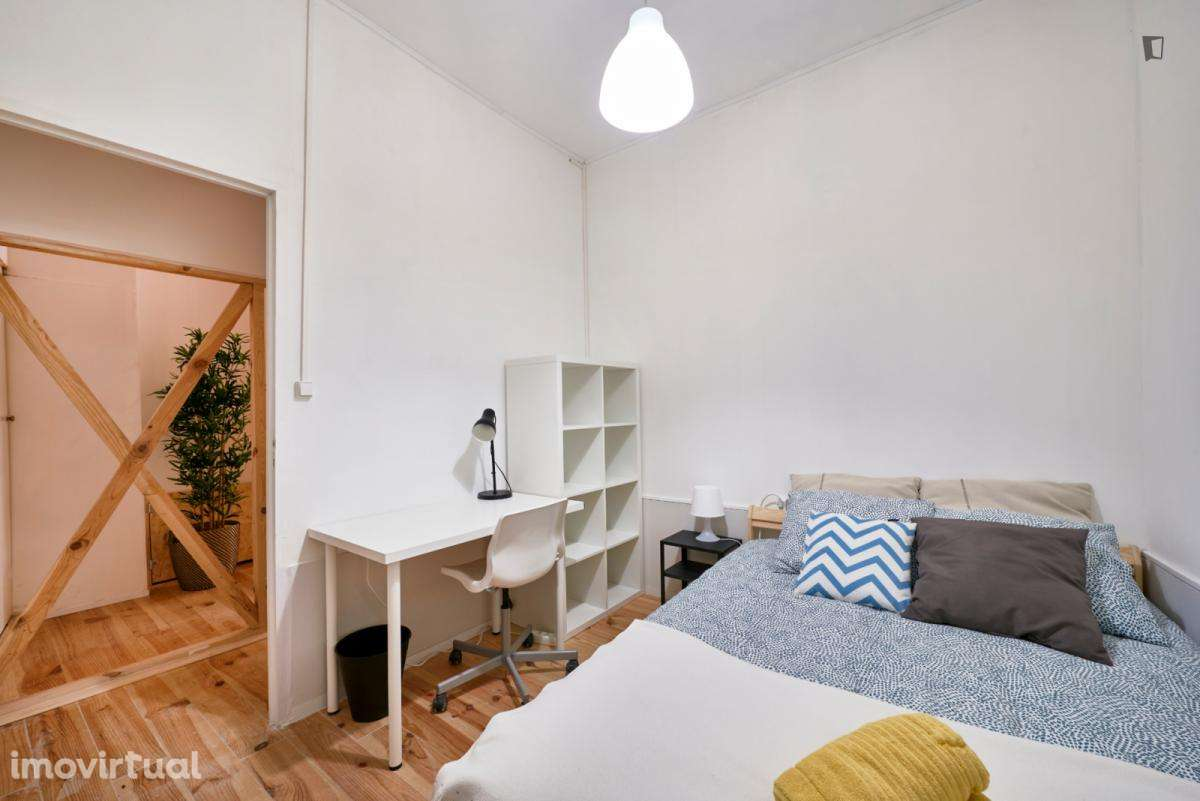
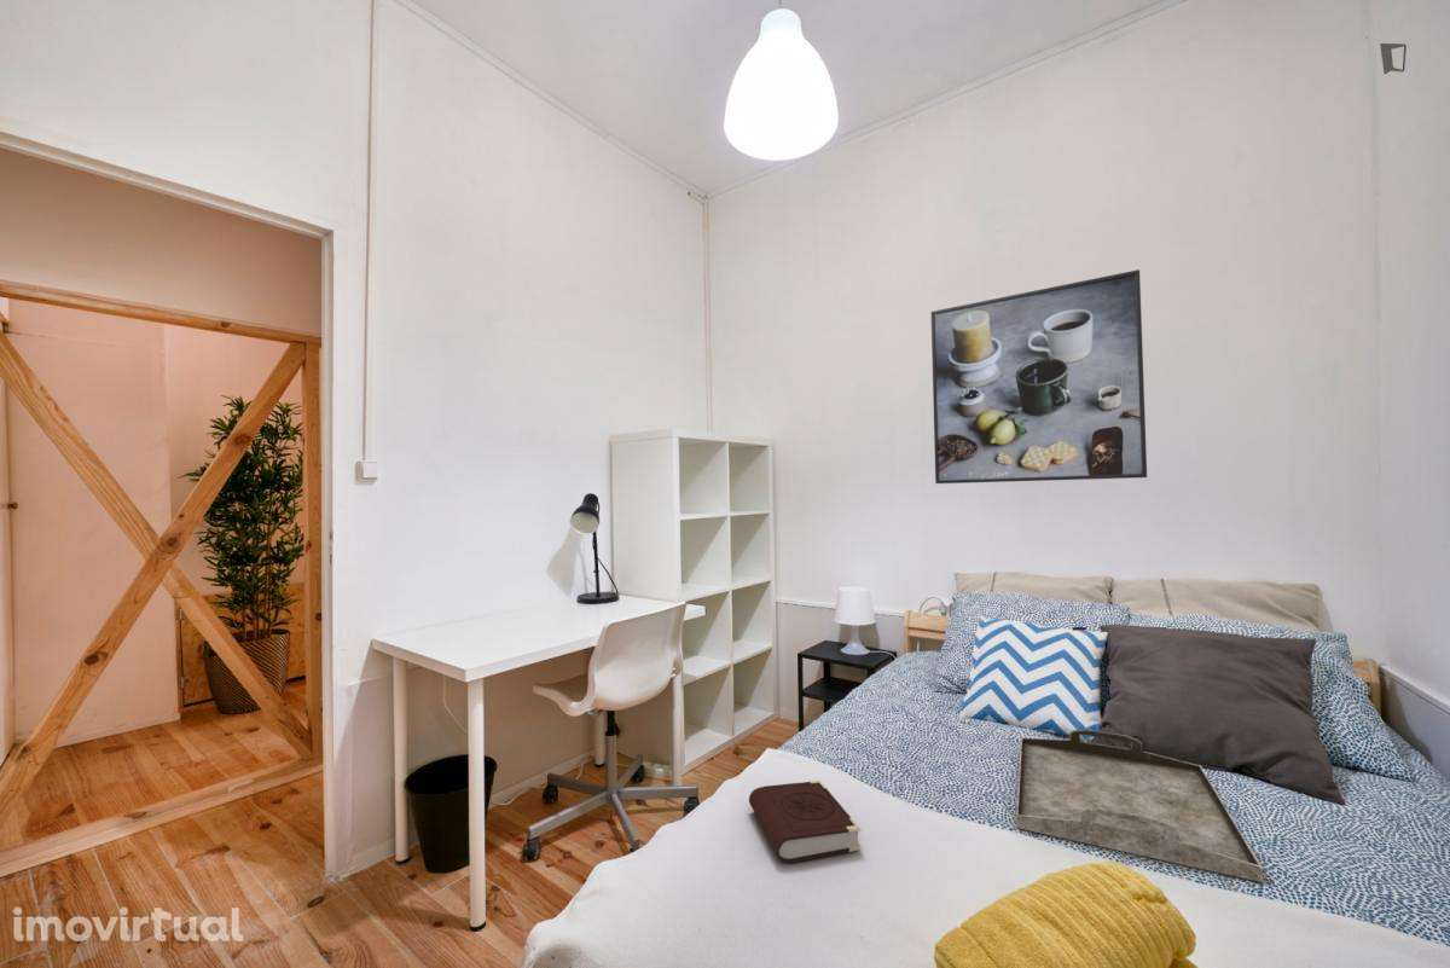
+ book (801, 817)
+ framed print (1028, 386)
+ serving tray (1115, 783)
